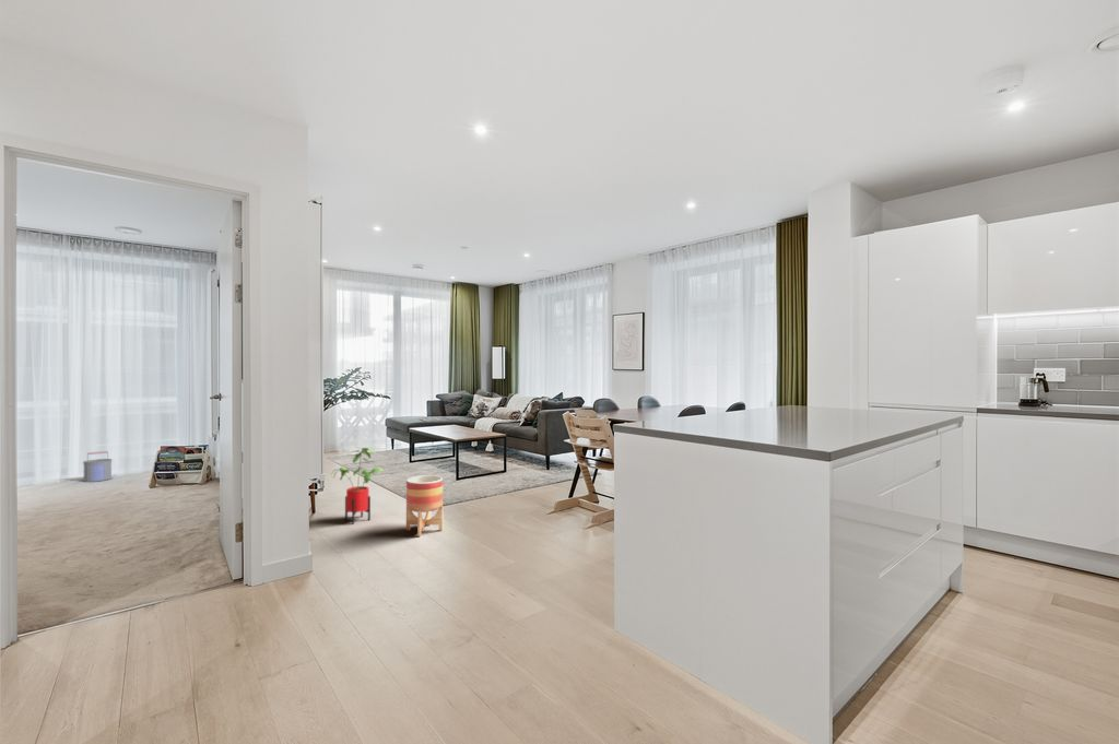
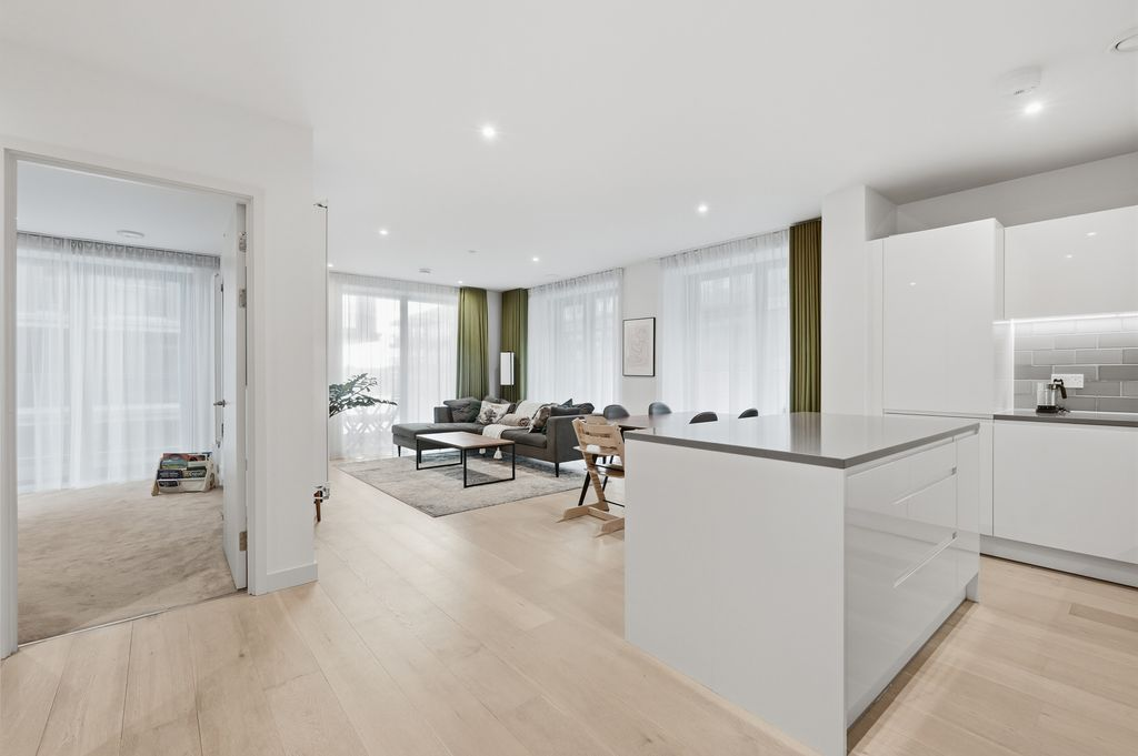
- bucket (97, 465)
- planter (424, 504)
- house plant (357, 484)
